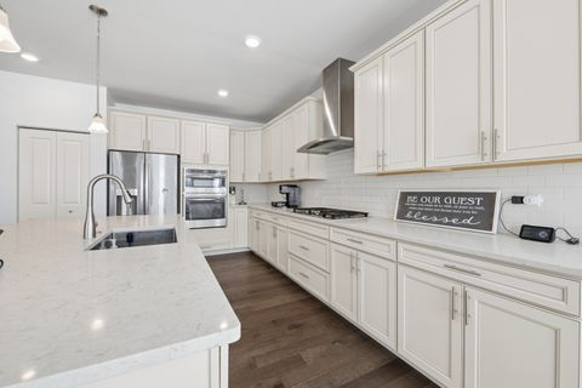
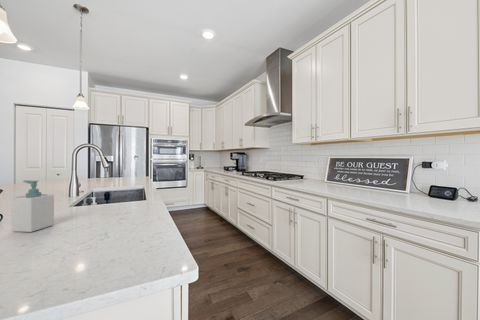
+ soap bottle (33, 204)
